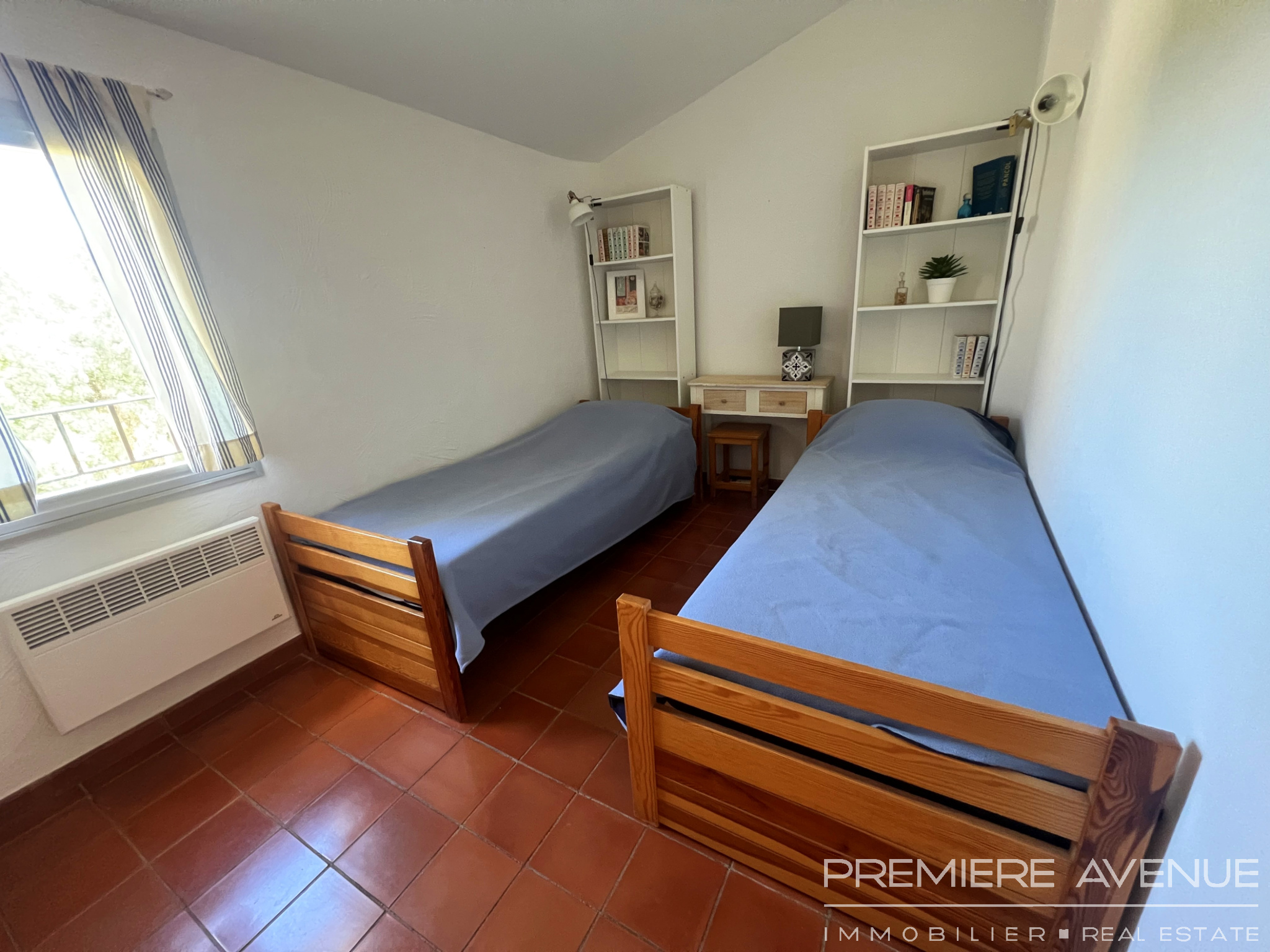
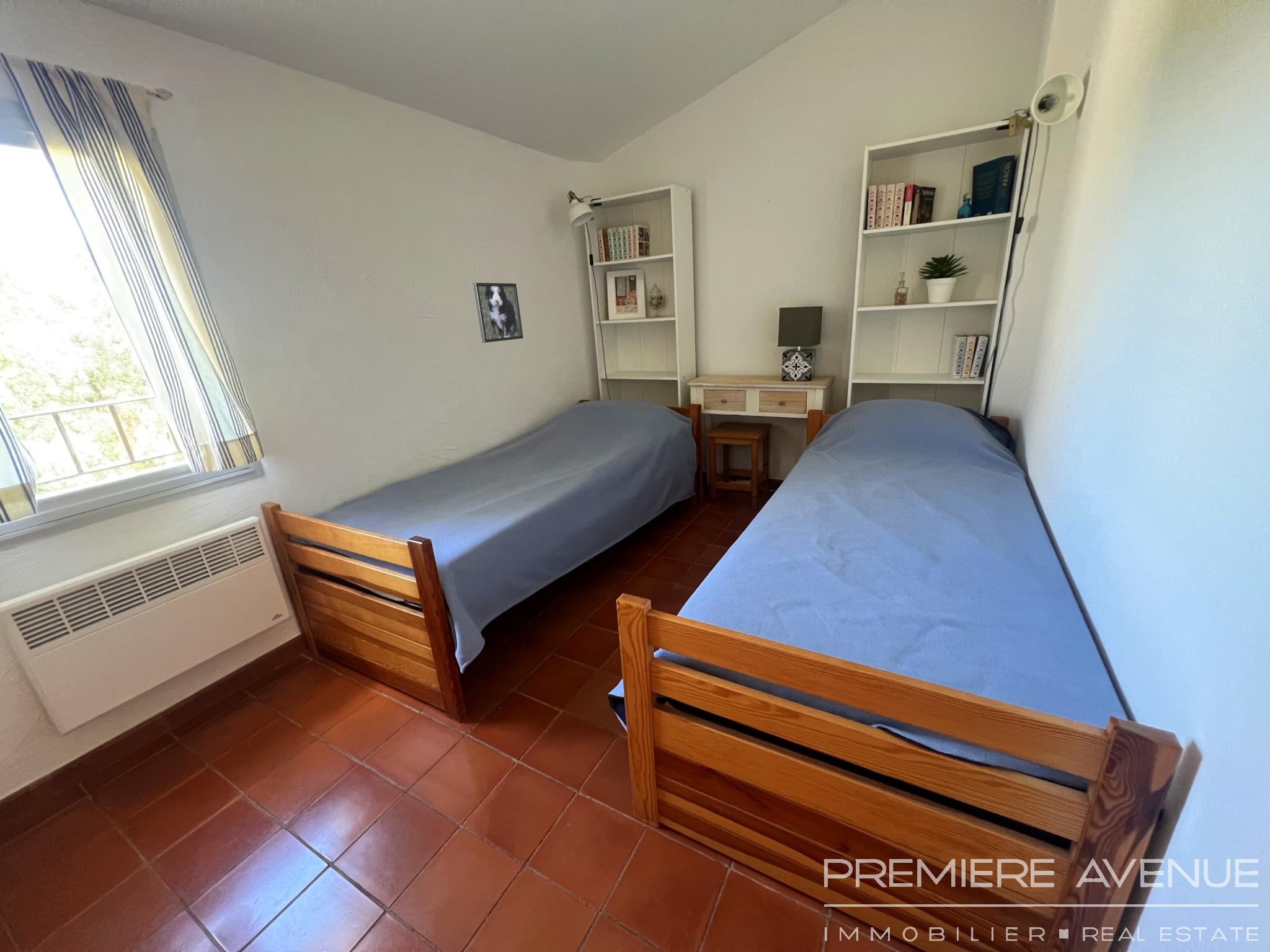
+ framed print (499, 312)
